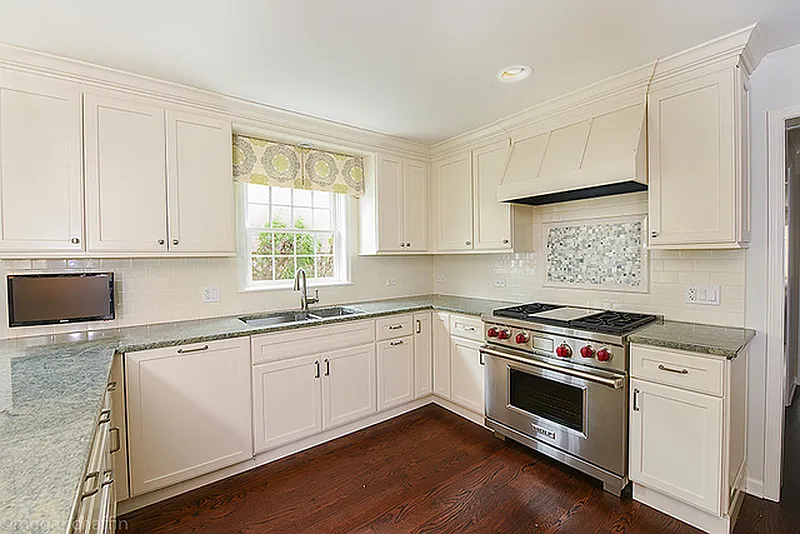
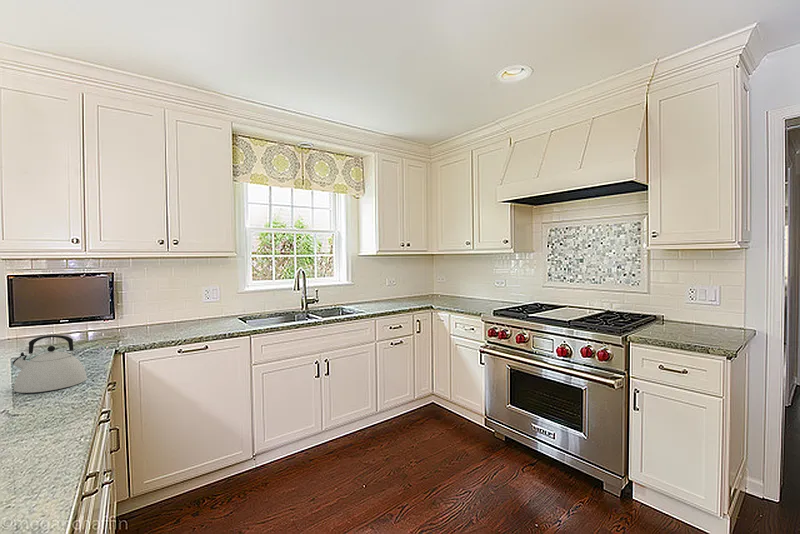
+ kettle (49, 359)
